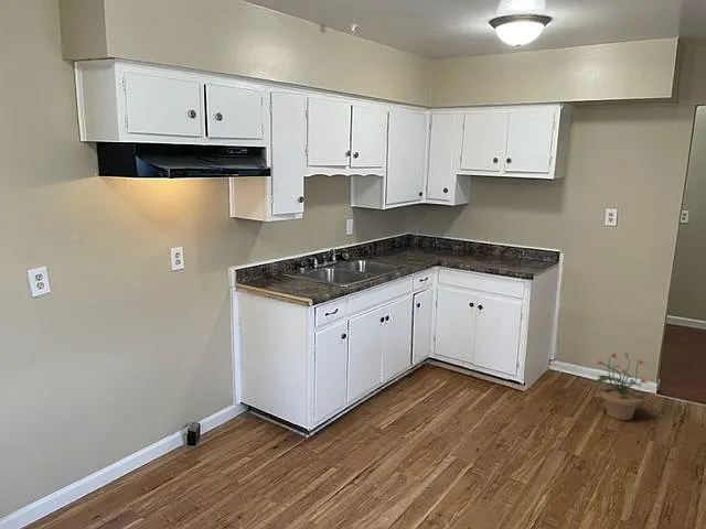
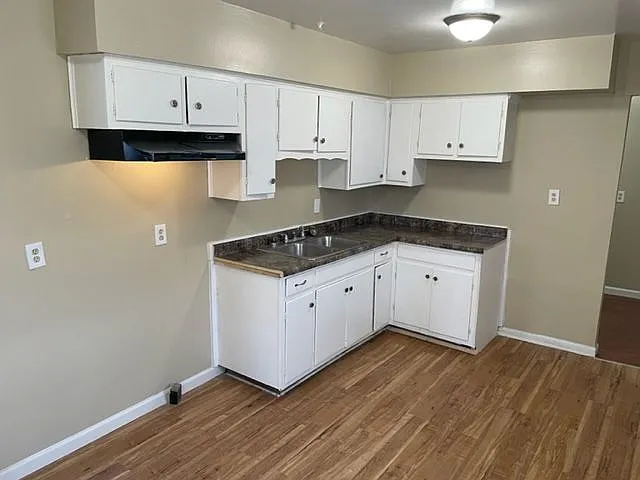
- potted plant (621, 385)
